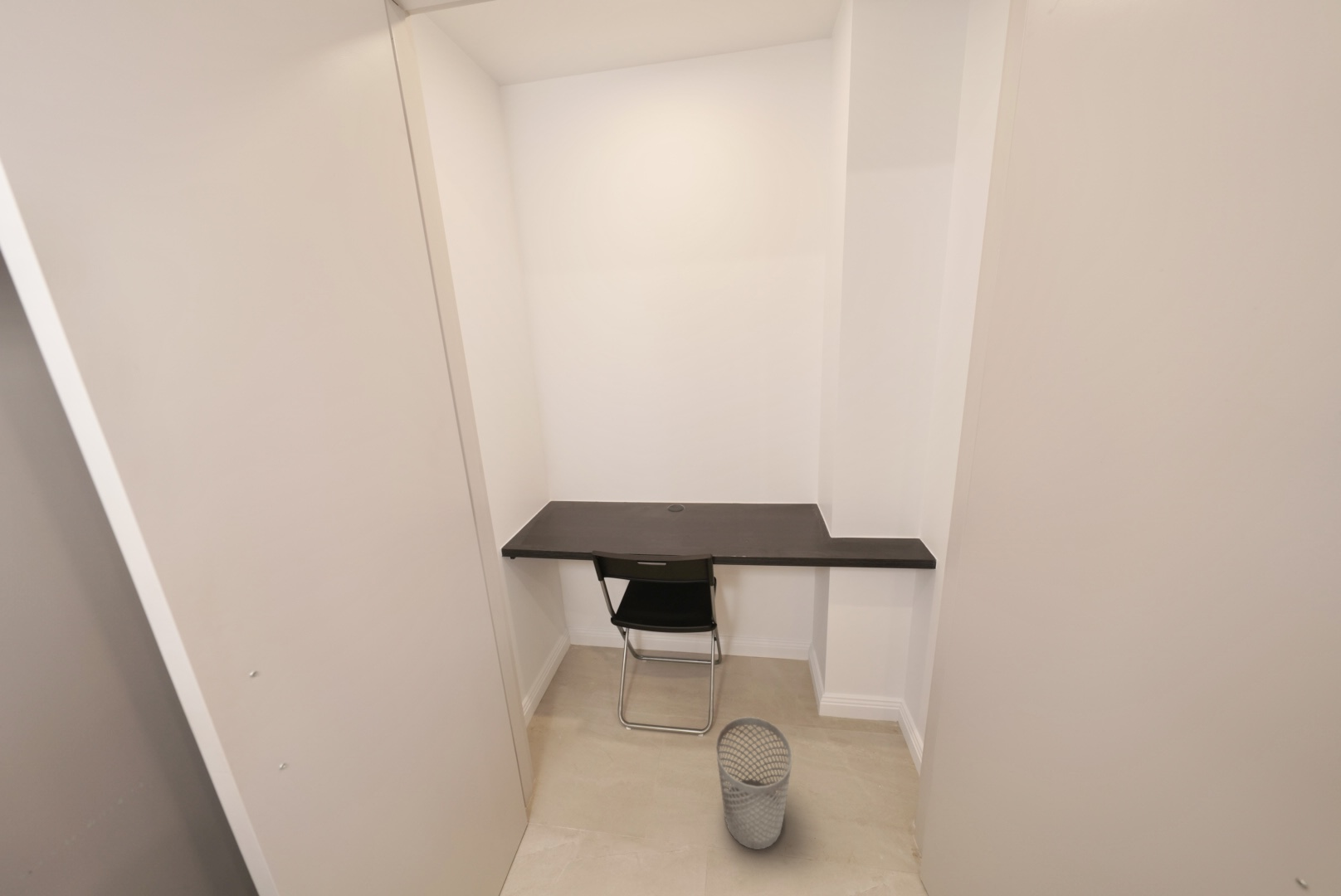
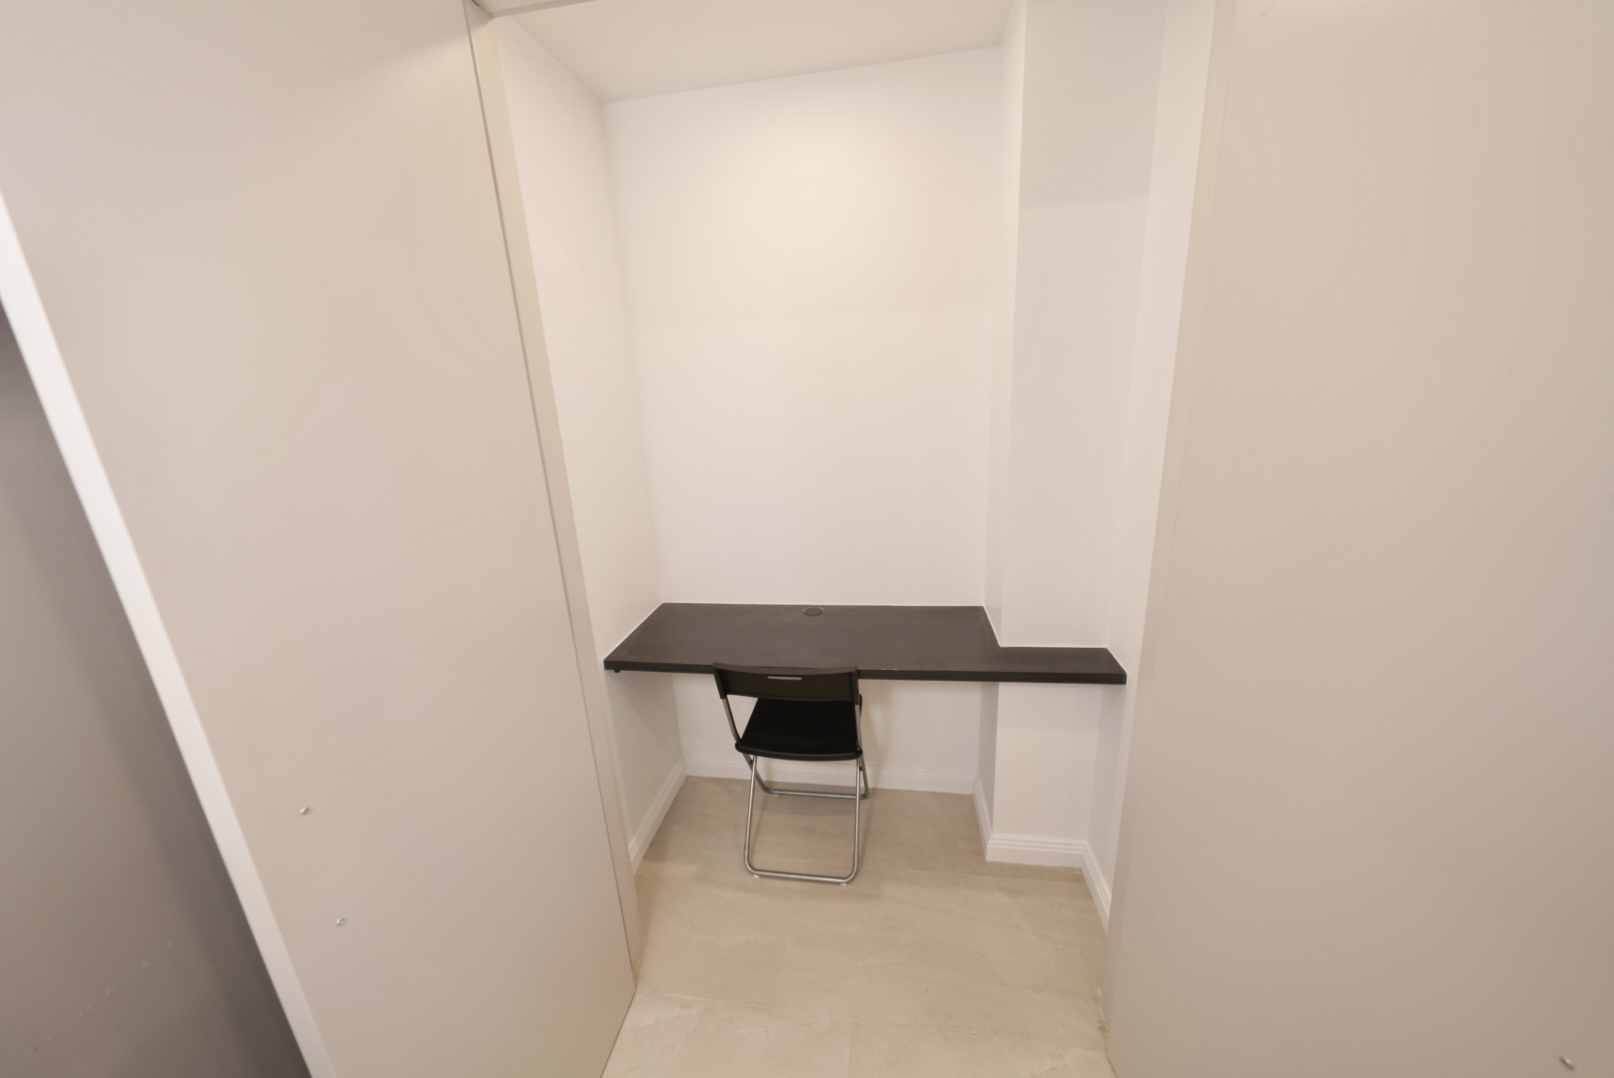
- wastebasket (753, 784)
